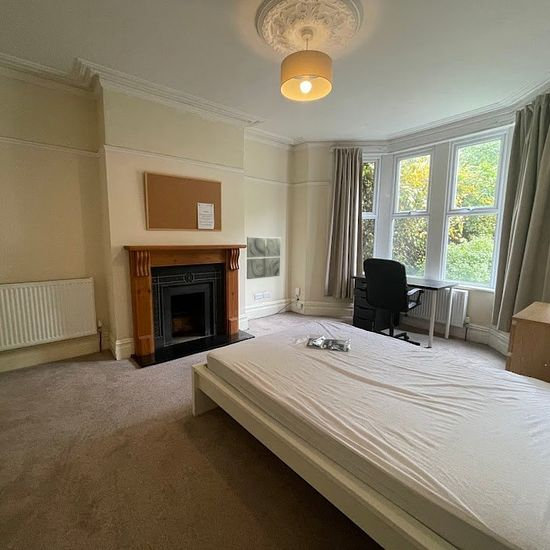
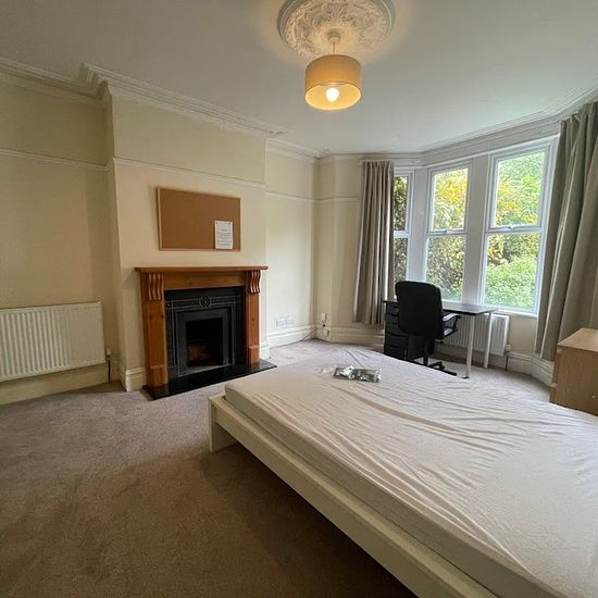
- wall art (264, 256)
